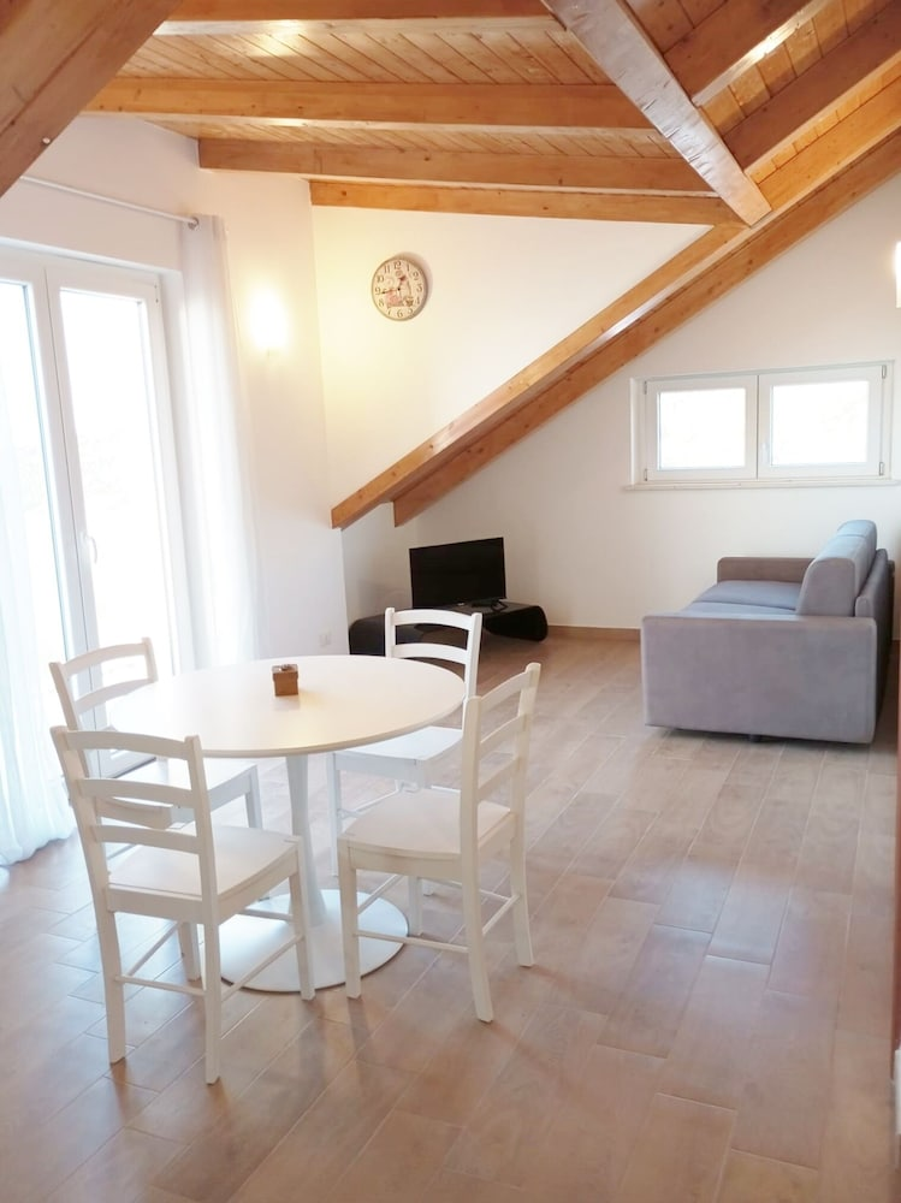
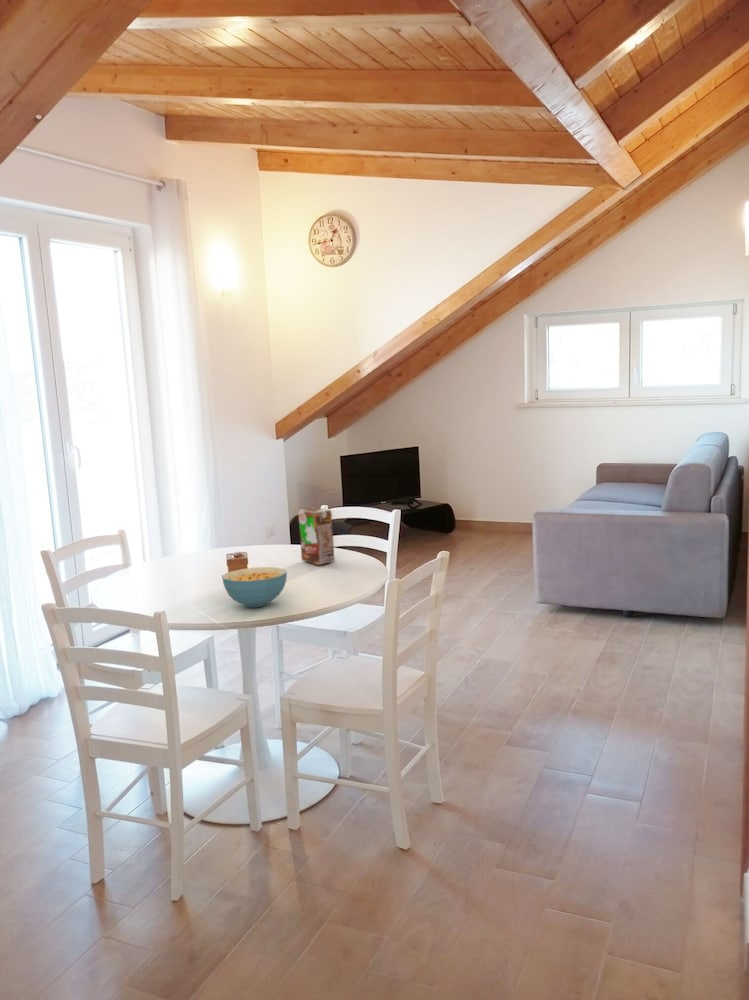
+ carton (316, 535)
+ cereal bowl (255, 589)
